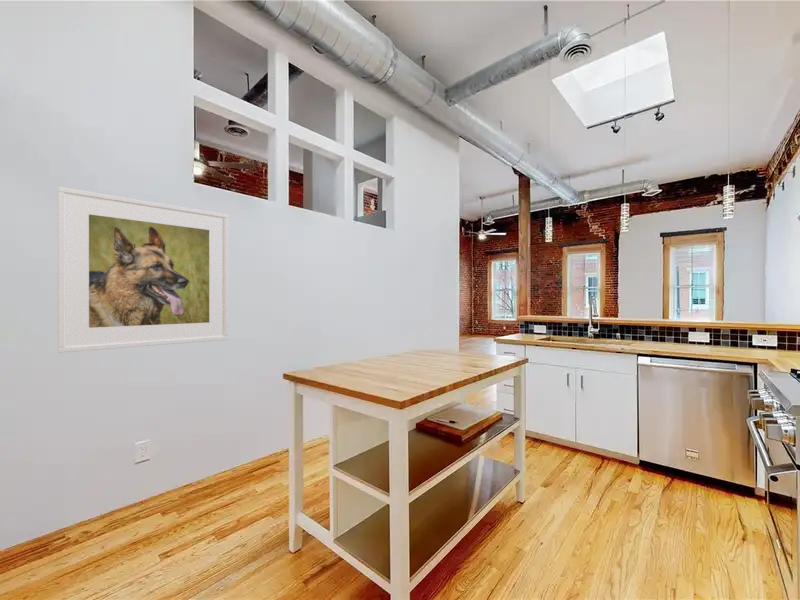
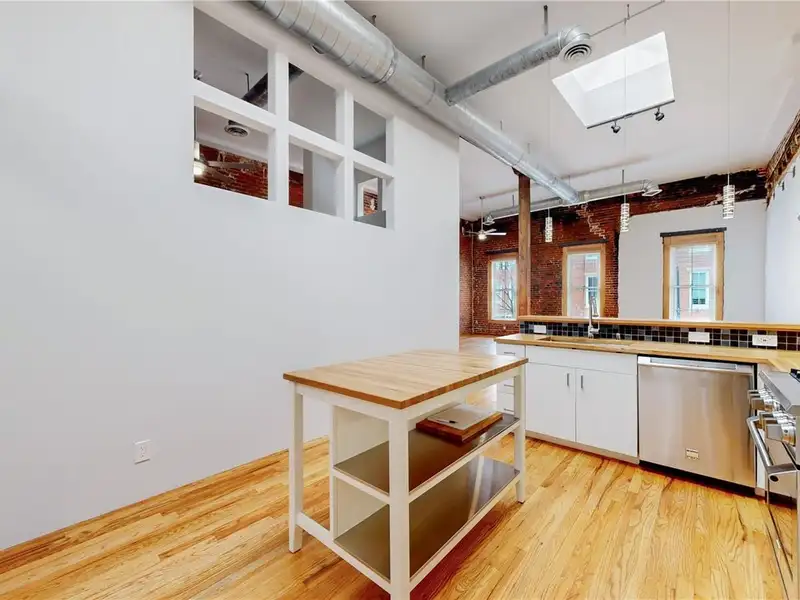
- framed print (154, 273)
